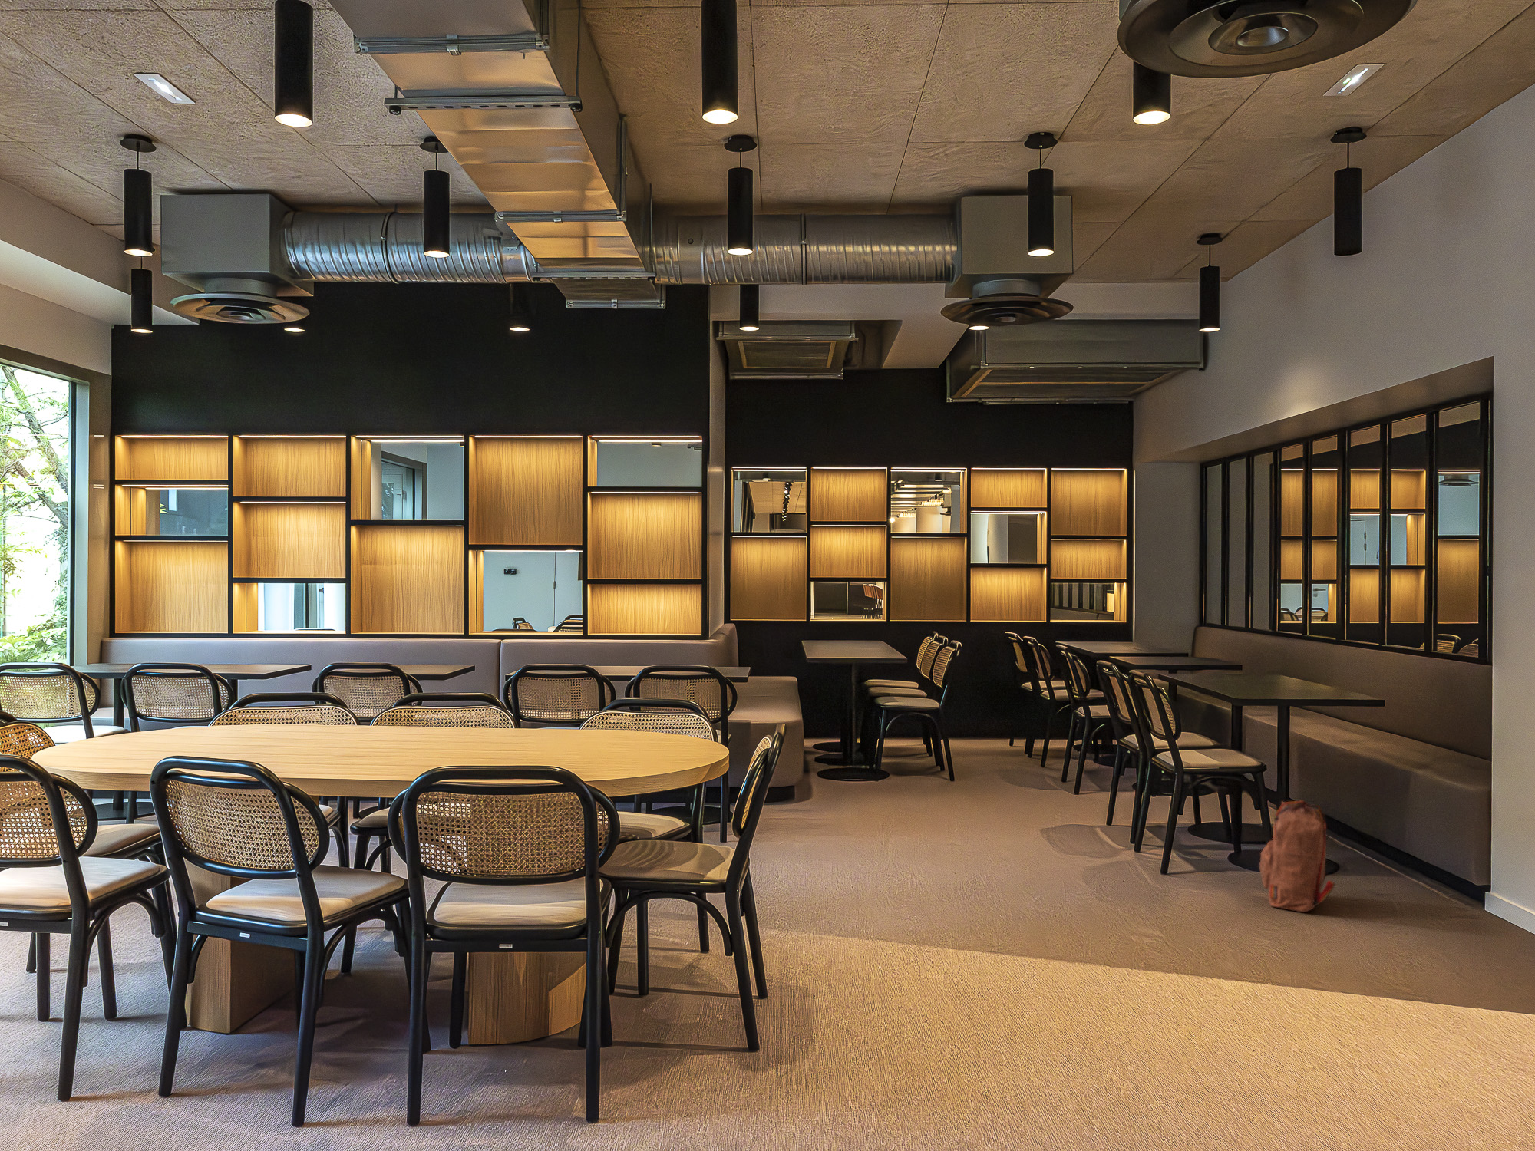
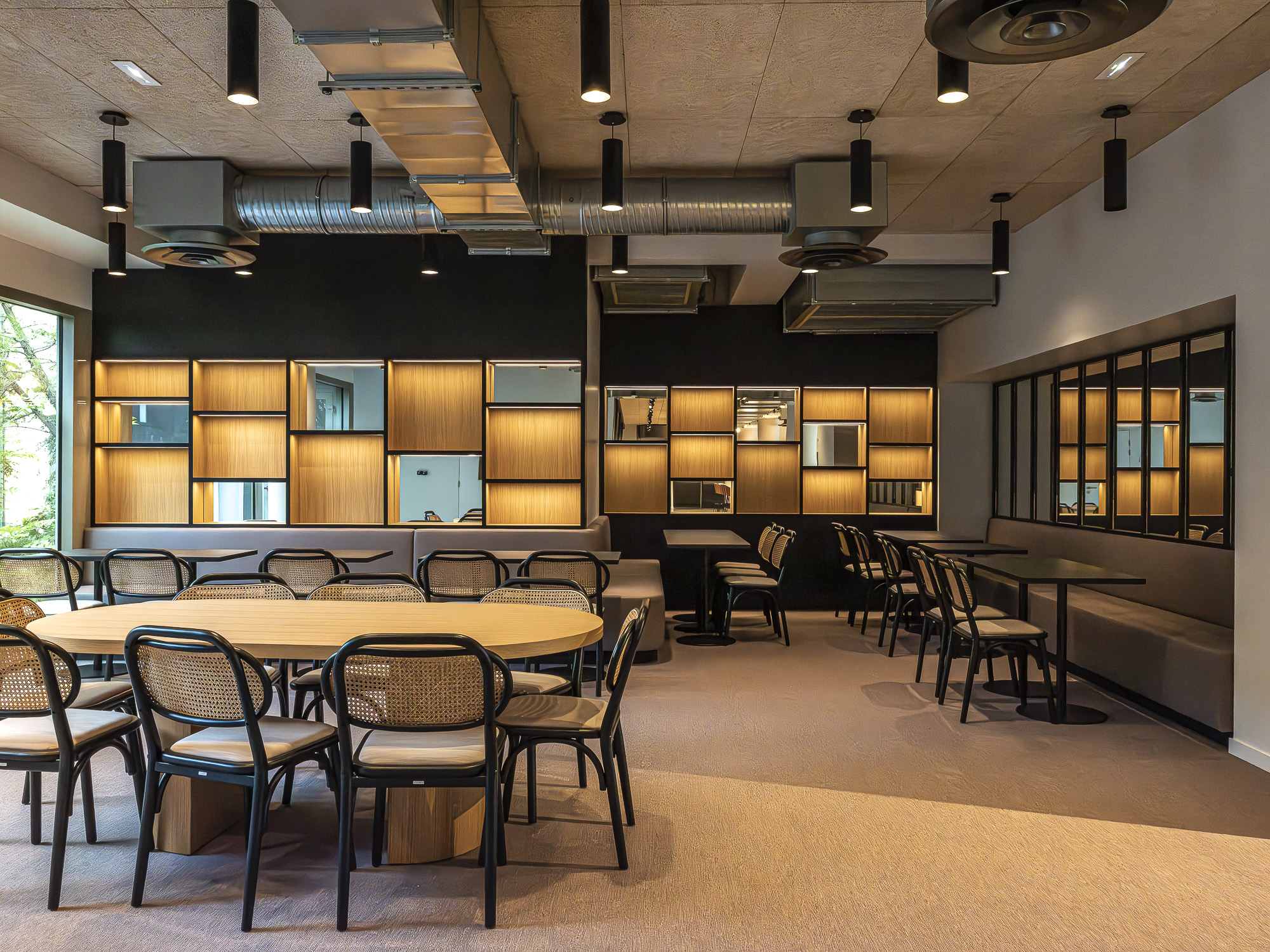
- backpack (1301, 851)
